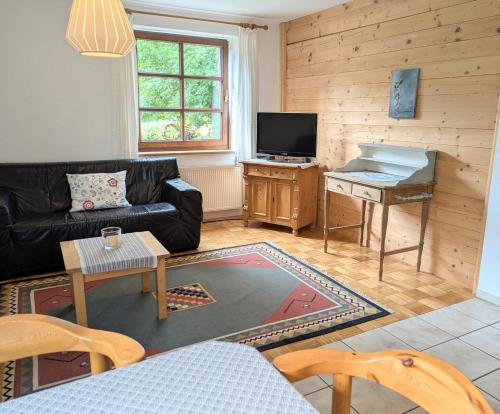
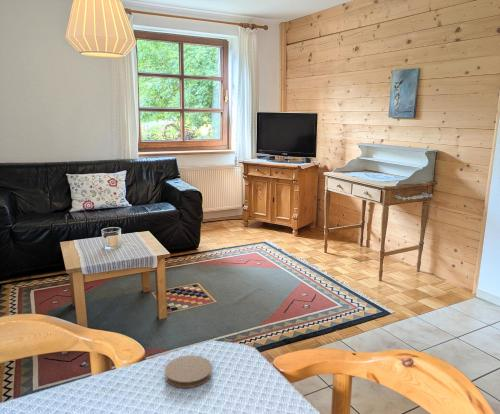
+ coaster (188, 370)
